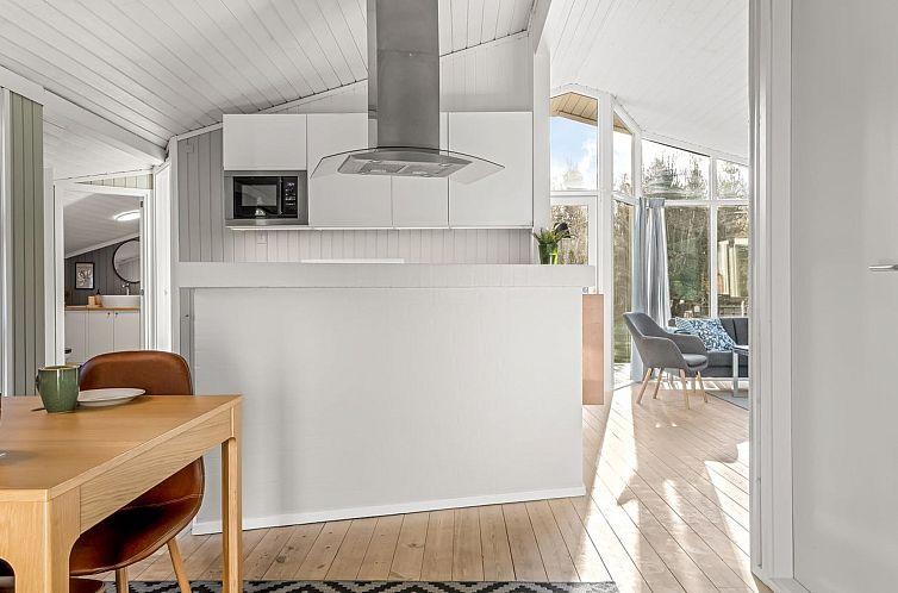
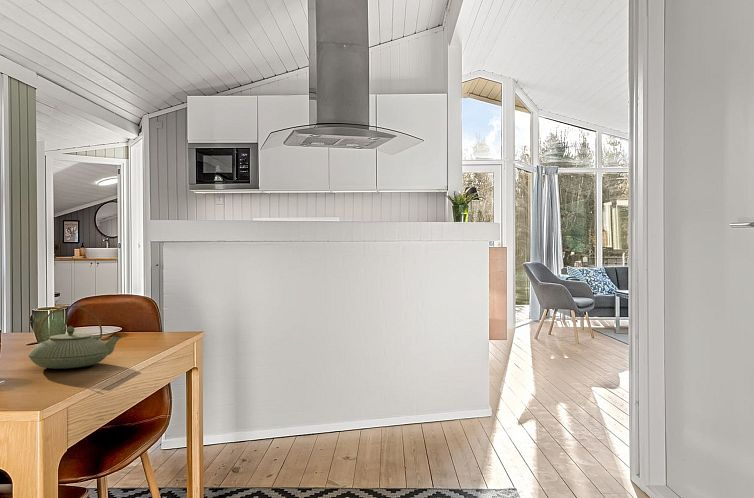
+ teapot (76, 335)
